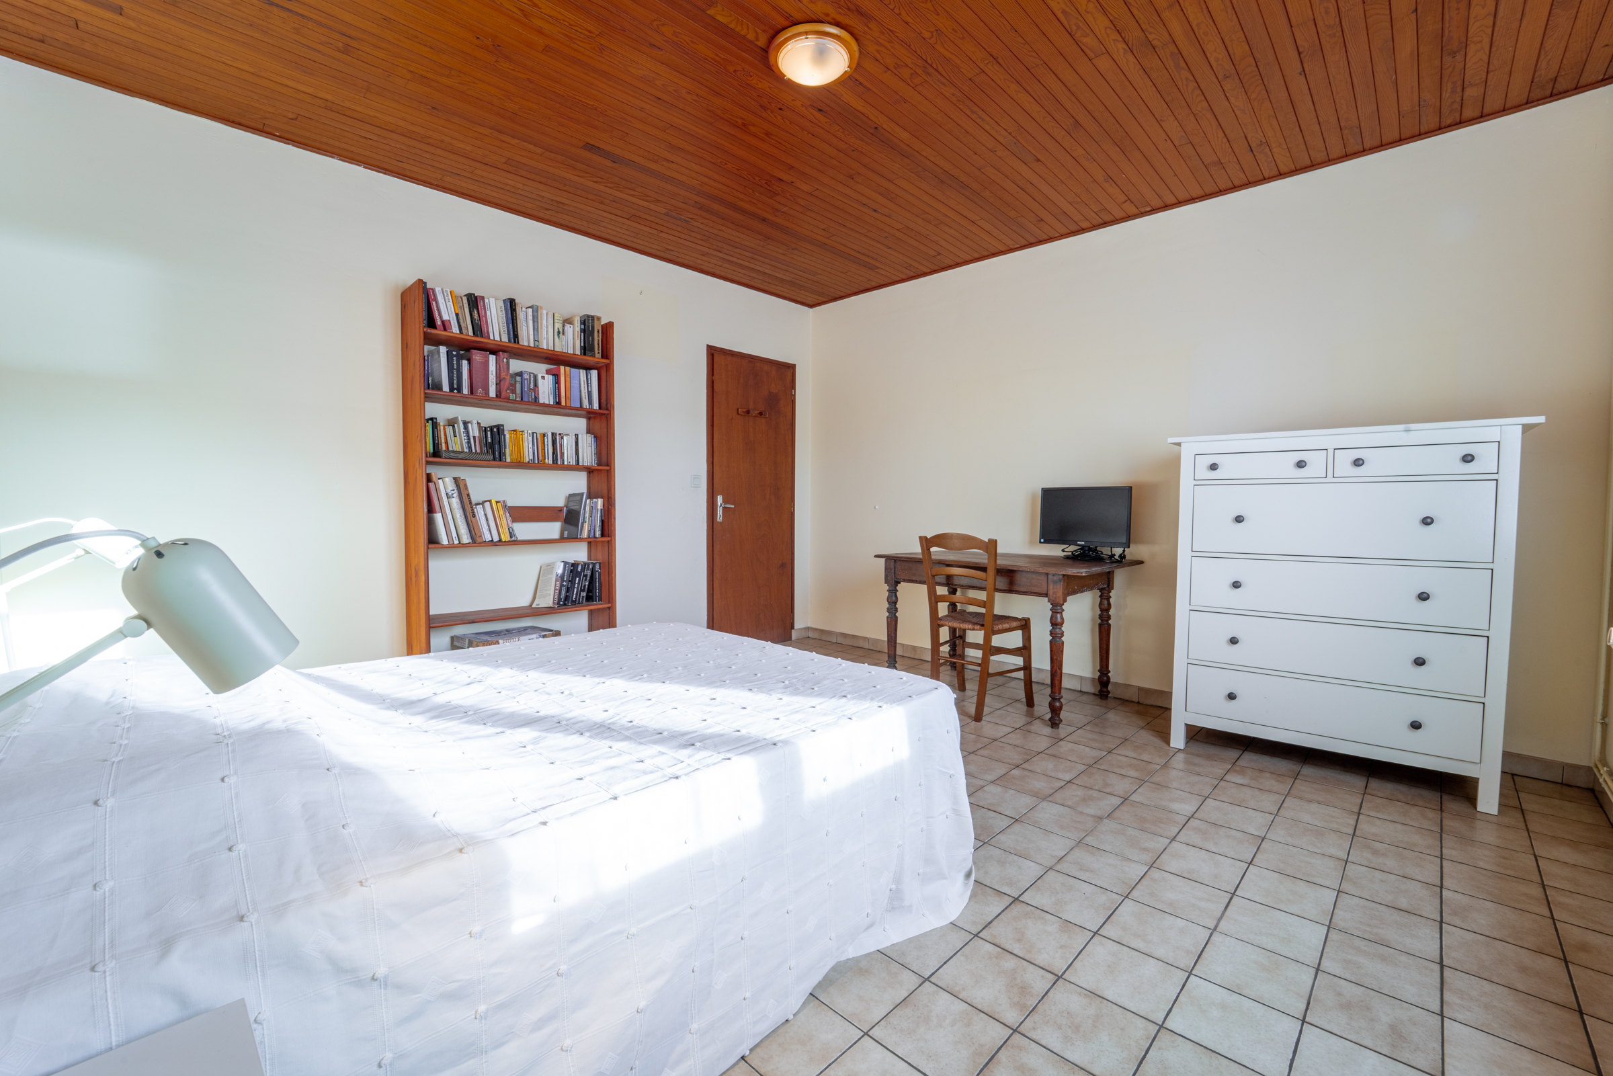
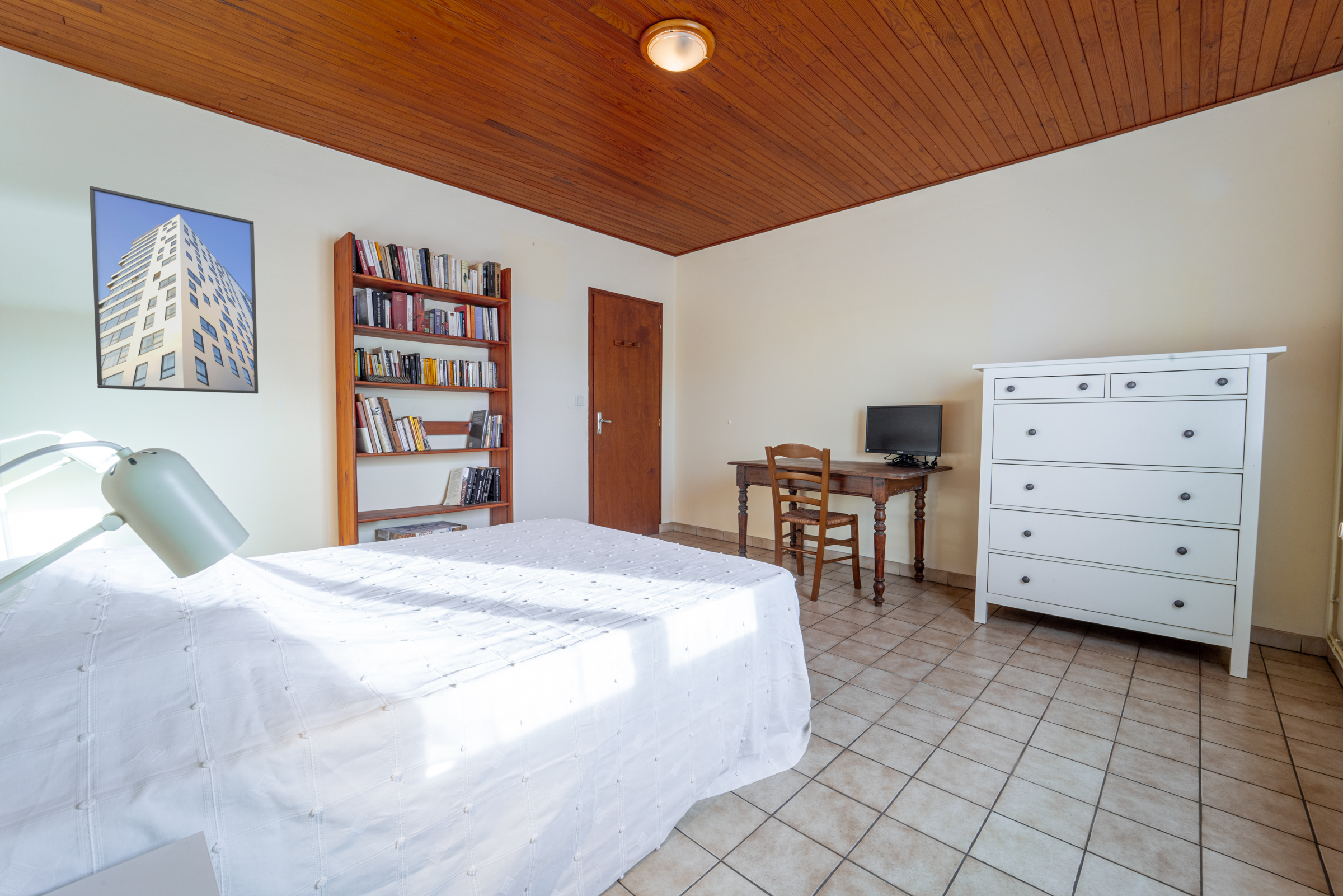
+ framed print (181, 299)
